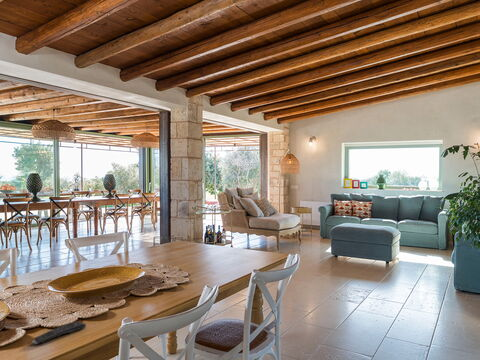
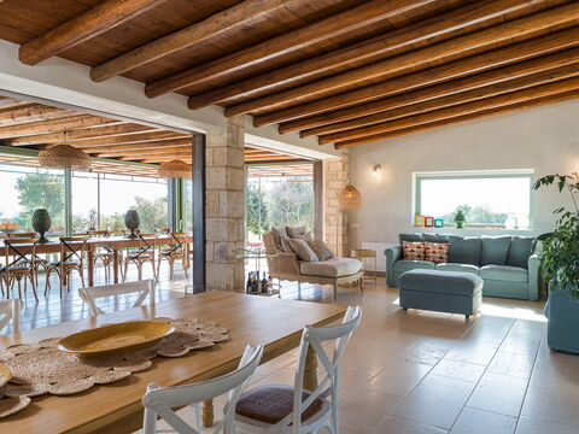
- remote control (59, 332)
